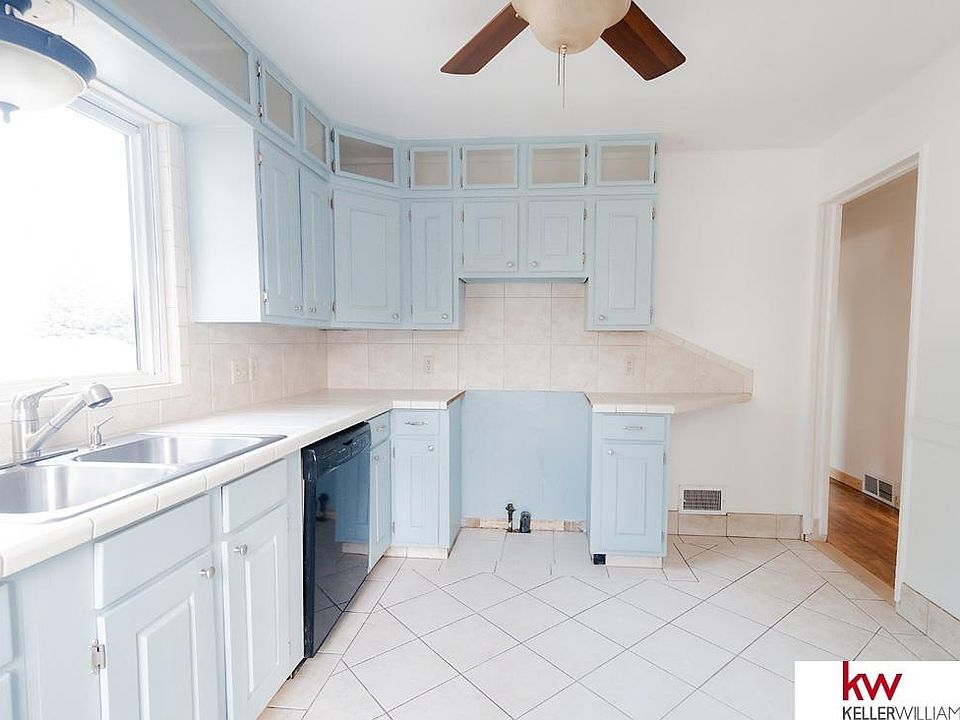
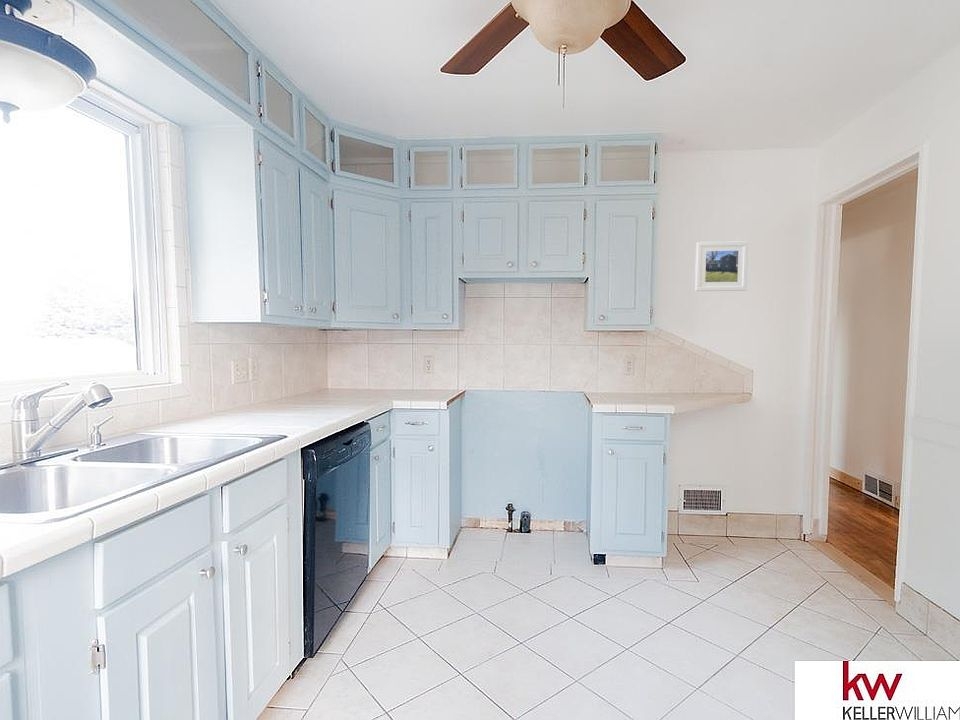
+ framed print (721, 266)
